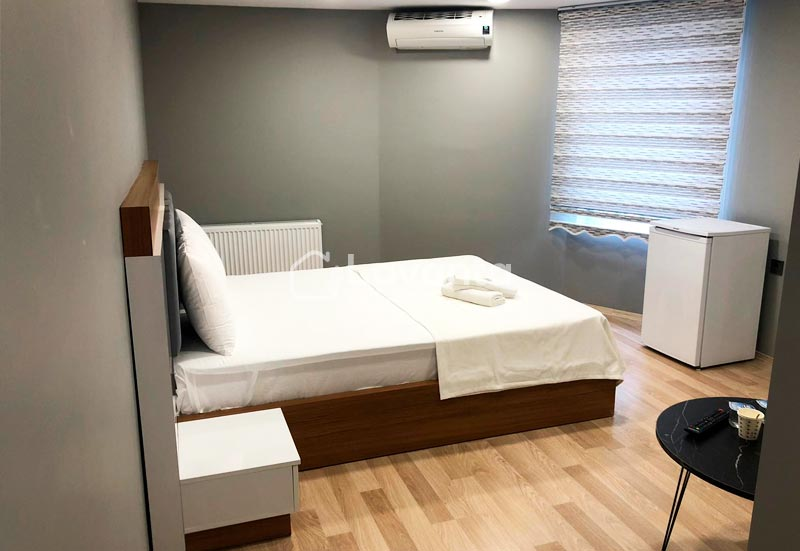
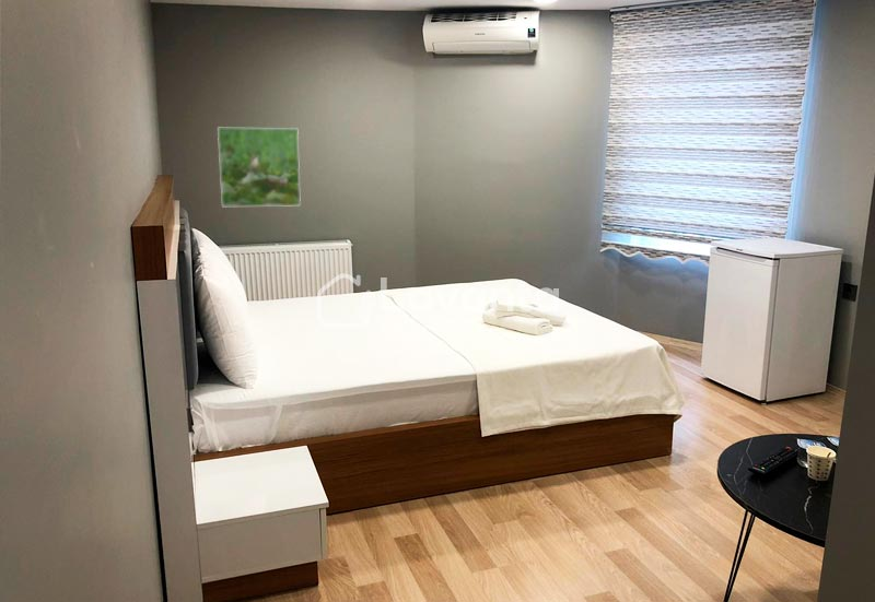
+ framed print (259, 167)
